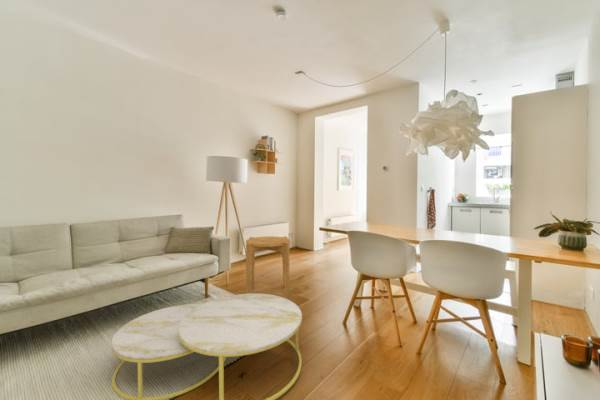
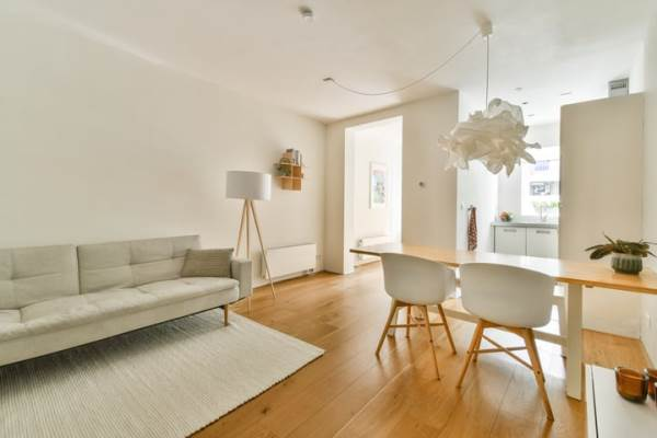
- coffee table (212, 338)
- side table (253, 267)
